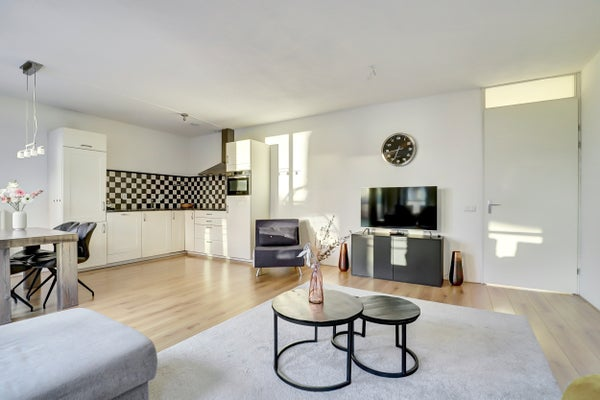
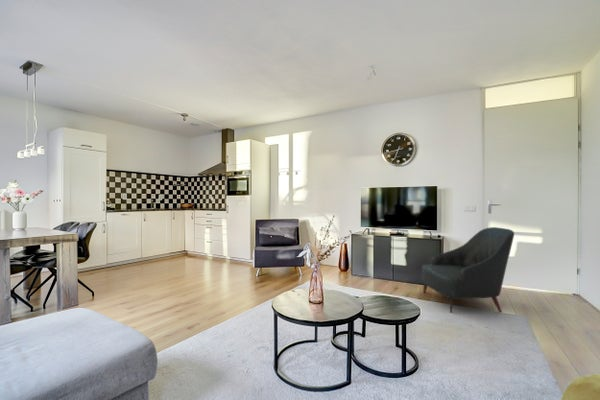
+ armchair (466, 264)
